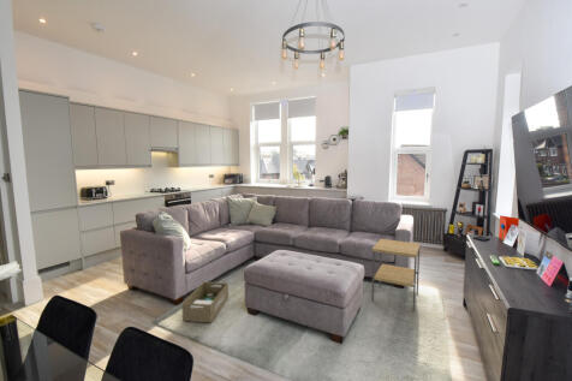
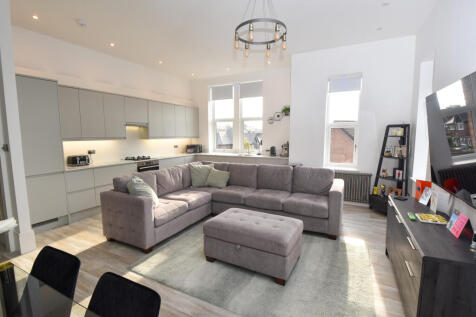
- storage box (207, 299)
- side table (395, 272)
